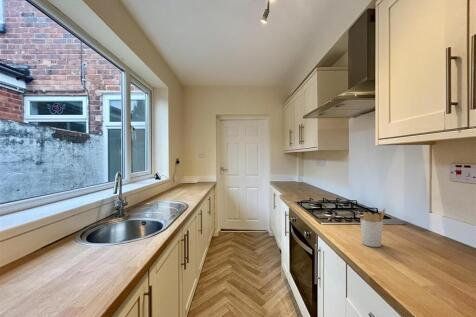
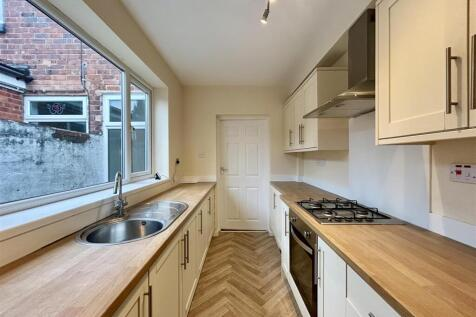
- utensil holder (371, 227)
